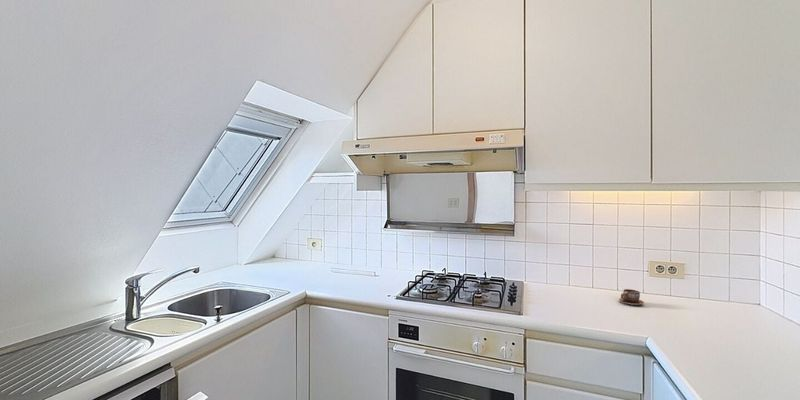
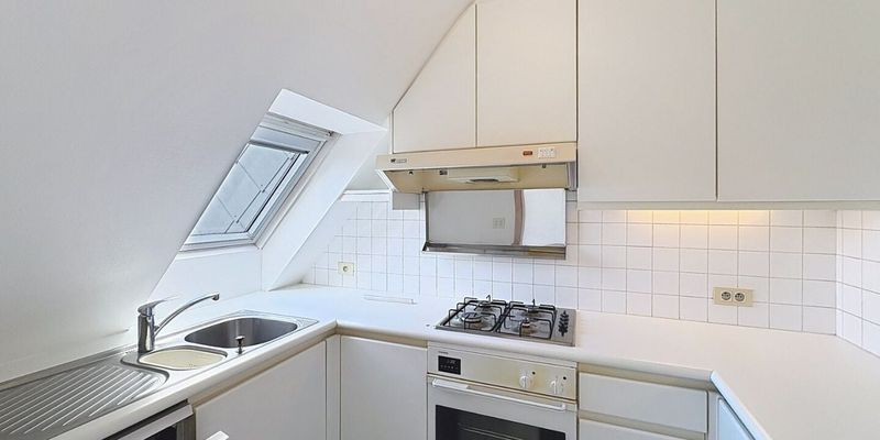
- cup (630, 296)
